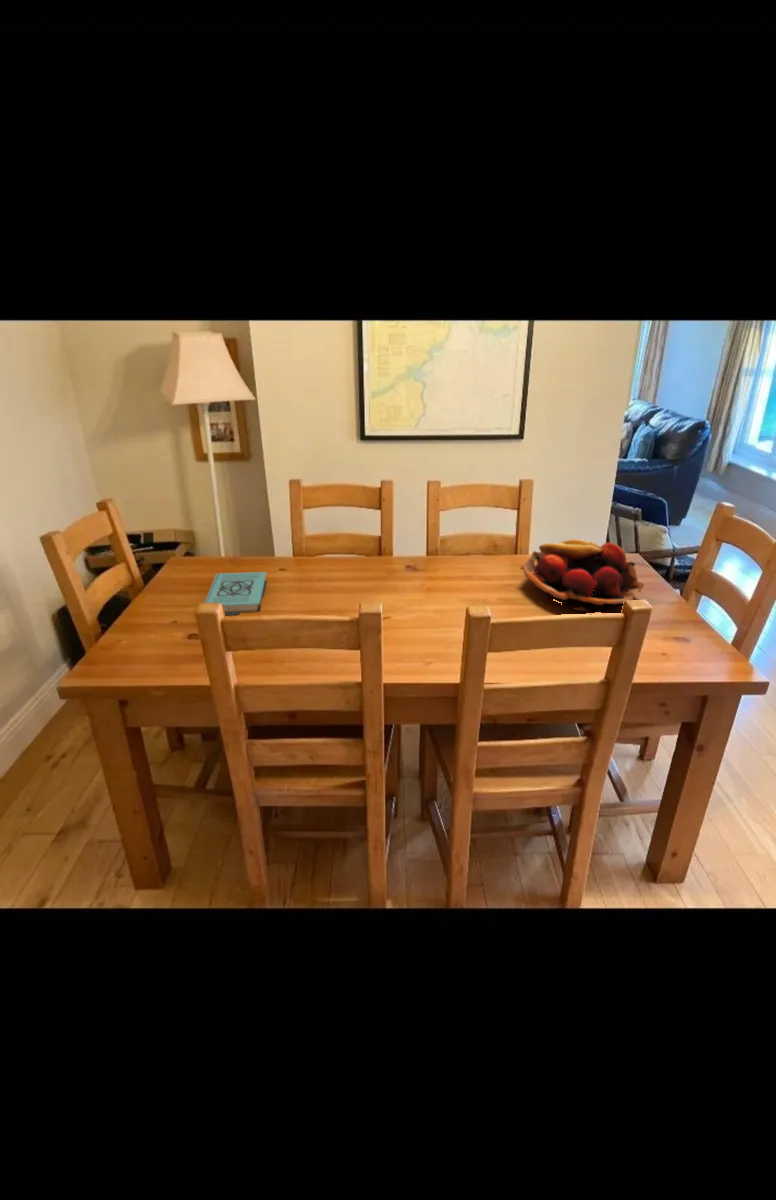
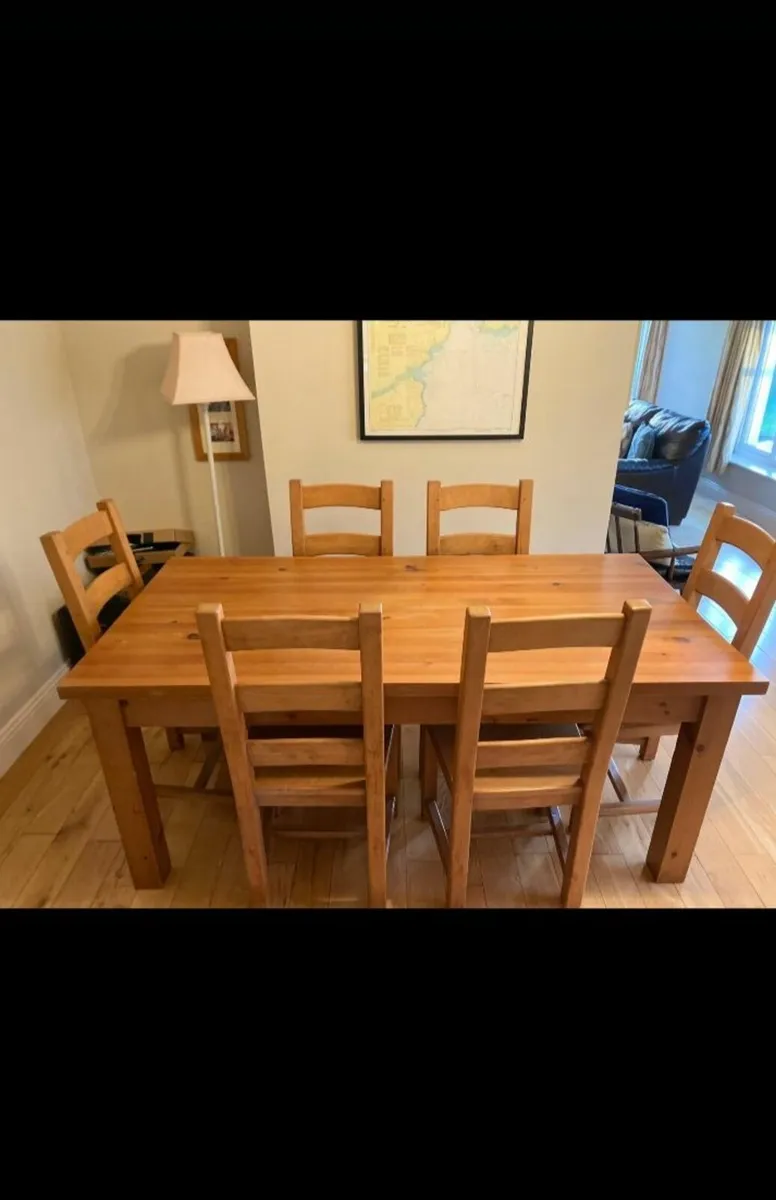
- fruit basket (581, 570)
- book (236, 592)
